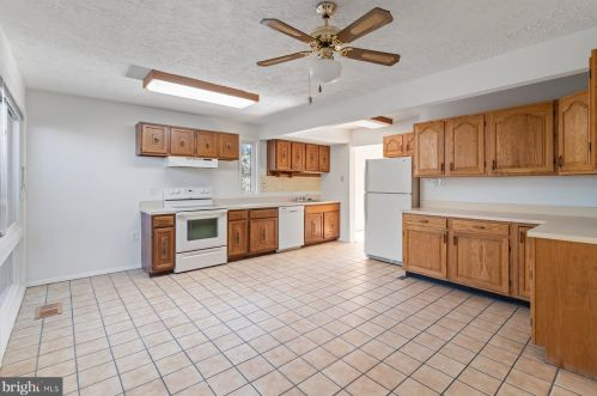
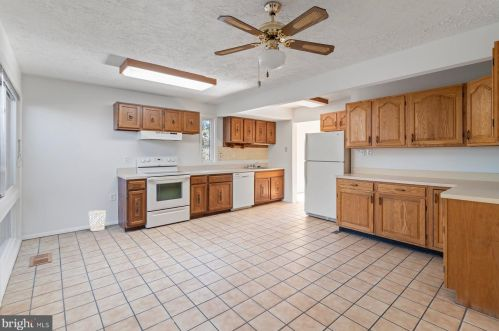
+ wastebasket (97, 220)
